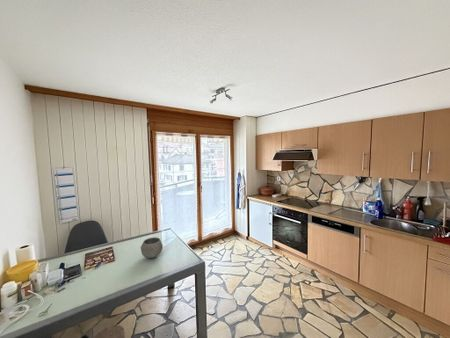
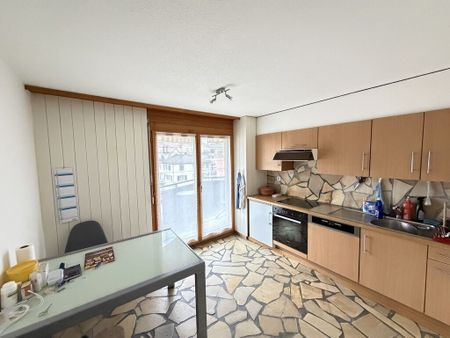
- bowl (152, 248)
